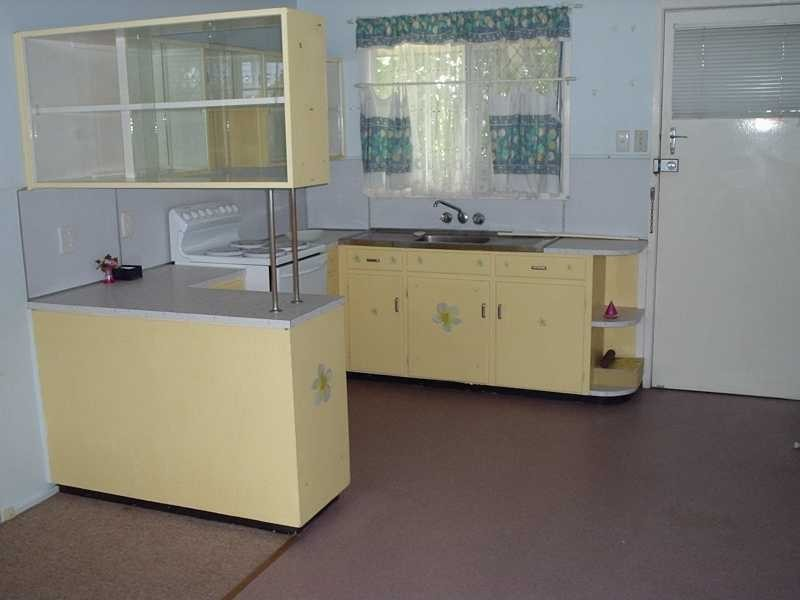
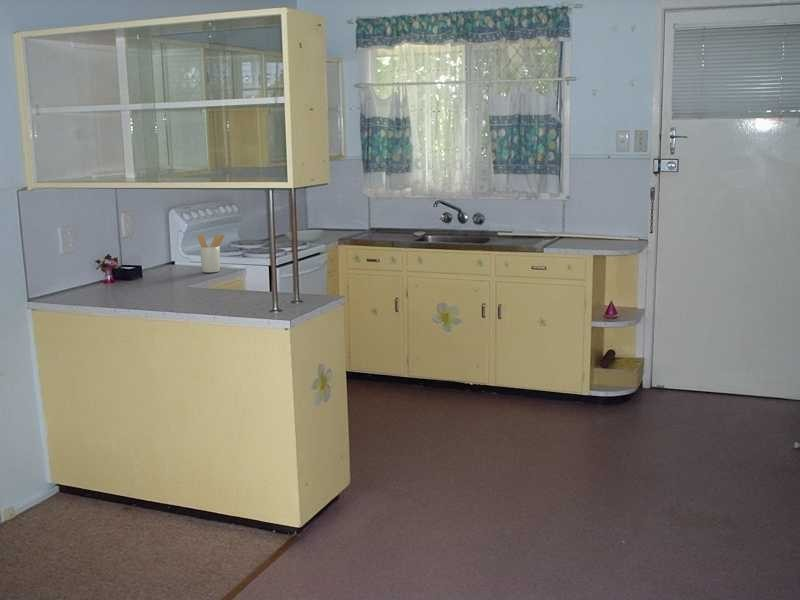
+ utensil holder (213, 252)
